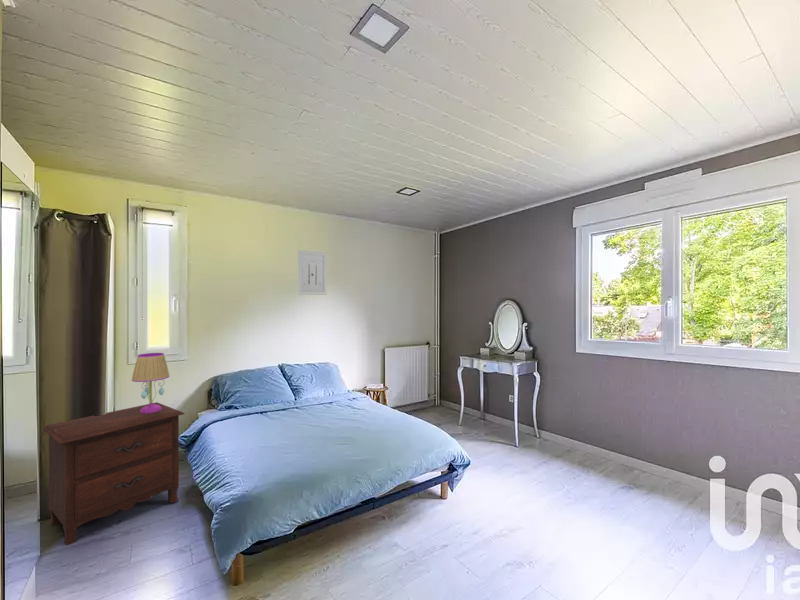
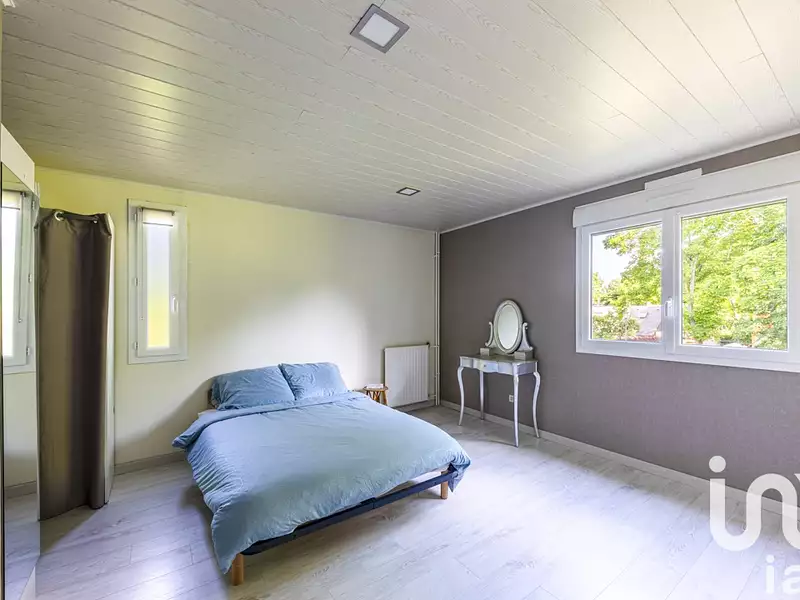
- table lamp (151, 382)
- nightstand (118, 465)
- wall art (312, 273)
